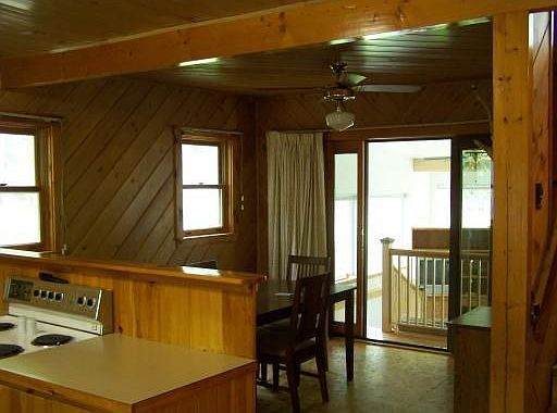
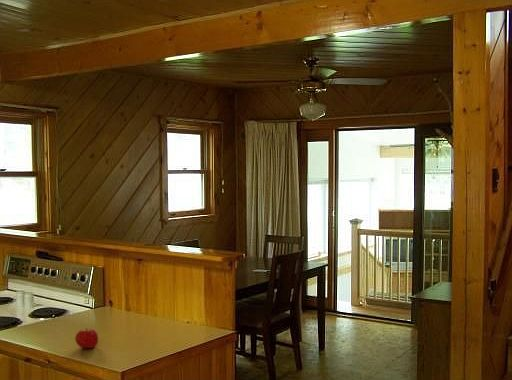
+ fruit (87, 337)
